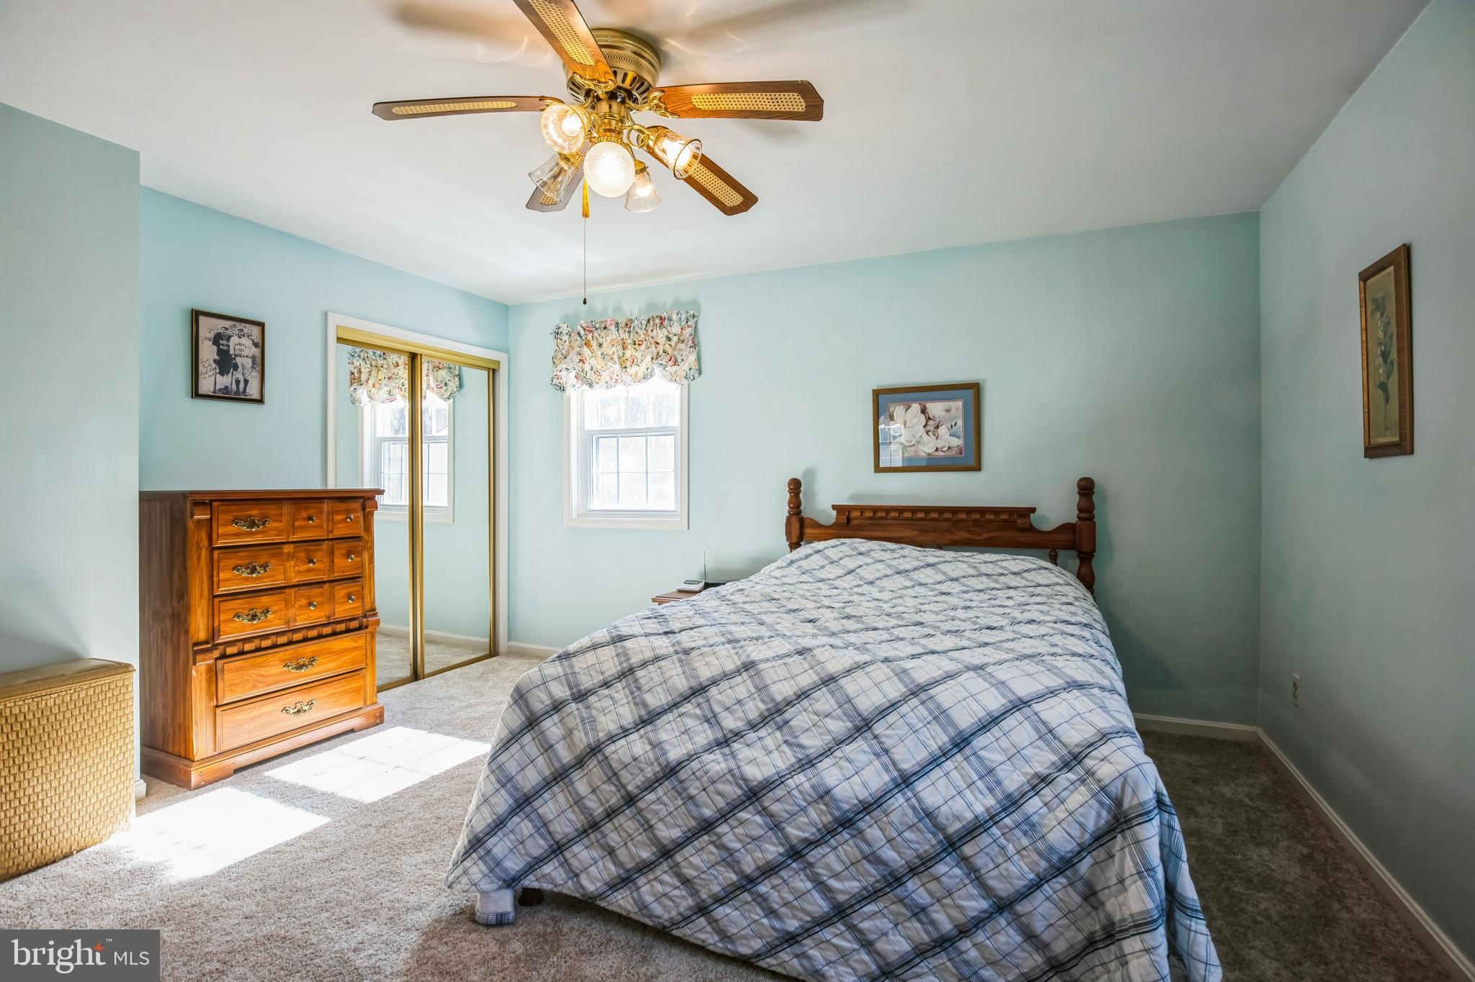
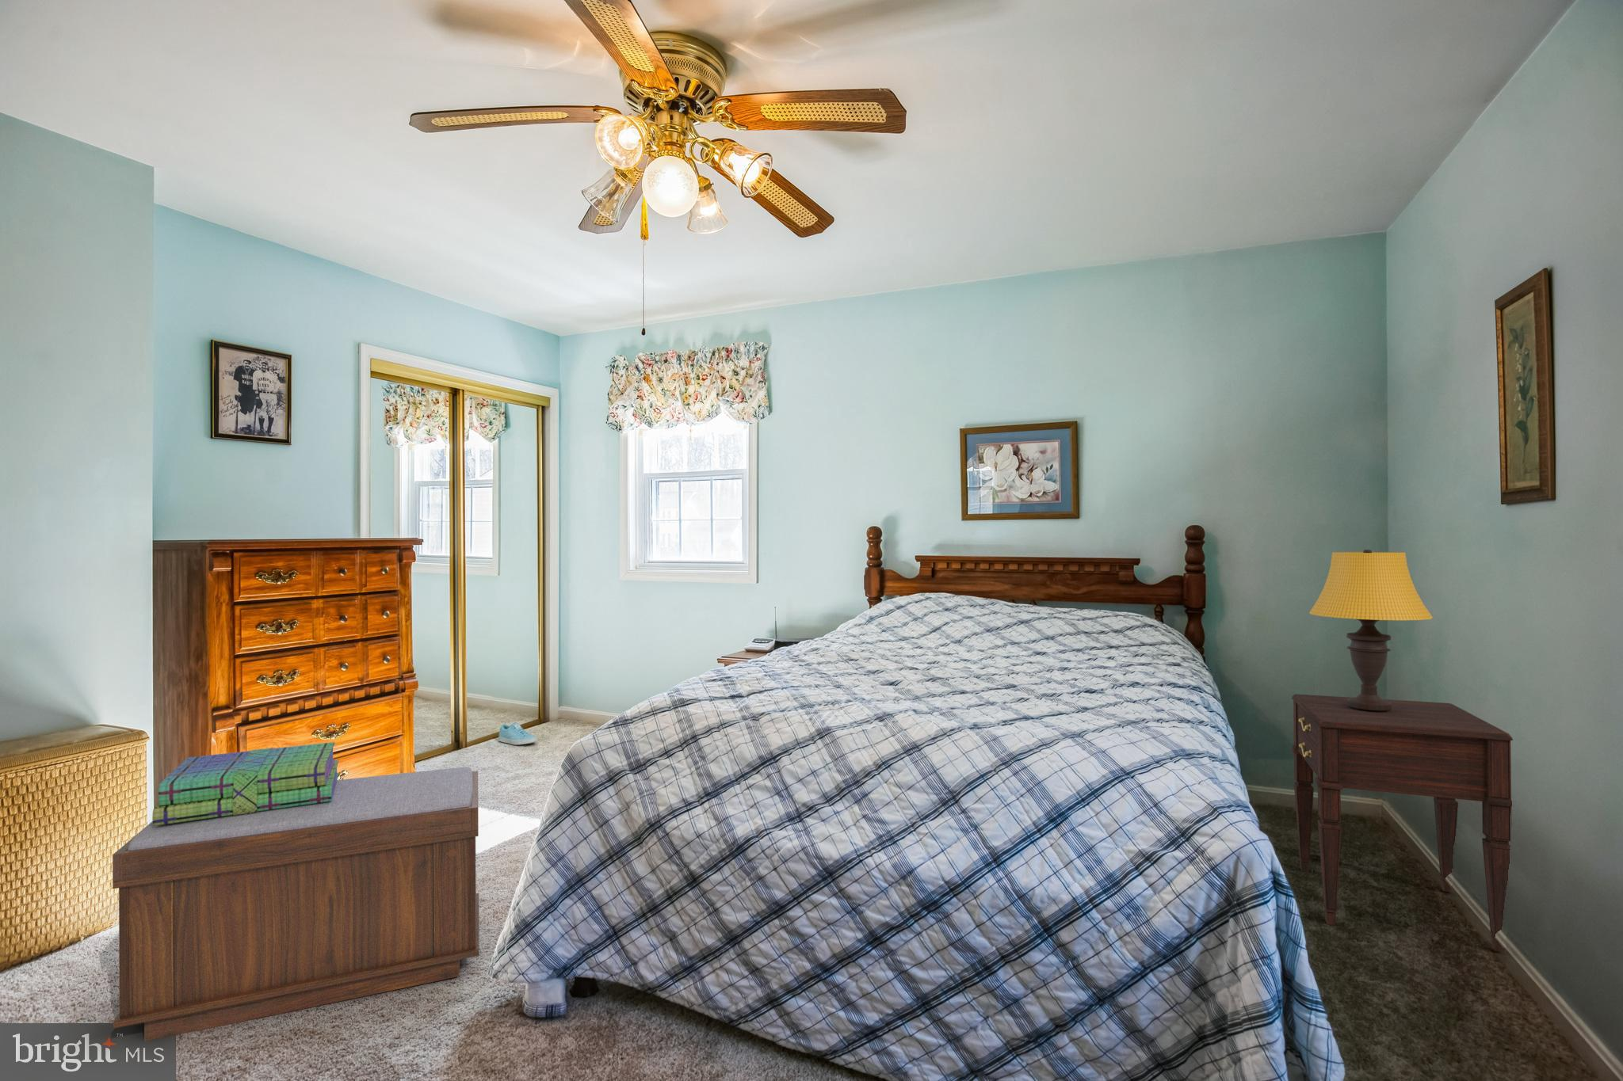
+ nightstand (1389, 791)
+ bench (323, 884)
+ stack of books (255, 778)
+ sneaker (516, 732)
+ table lamp (1368, 629)
